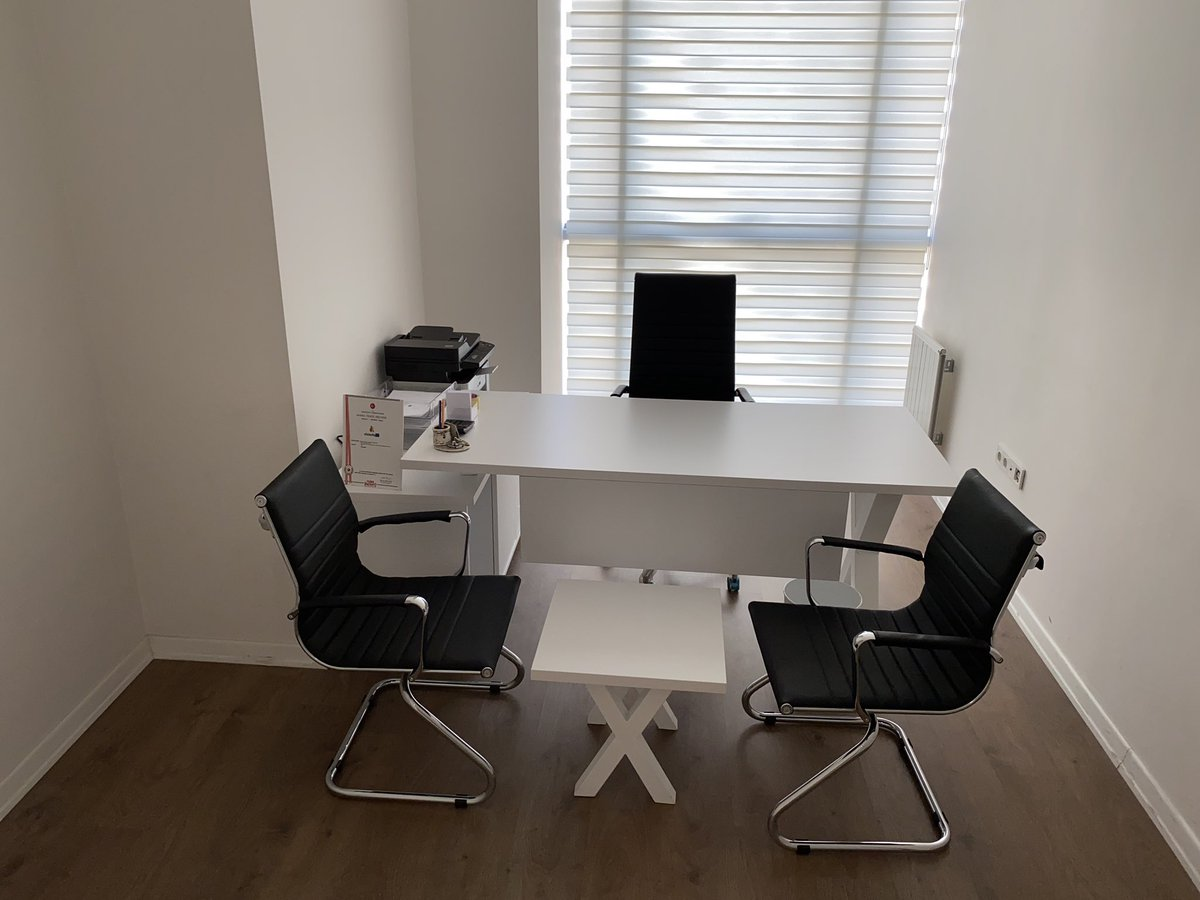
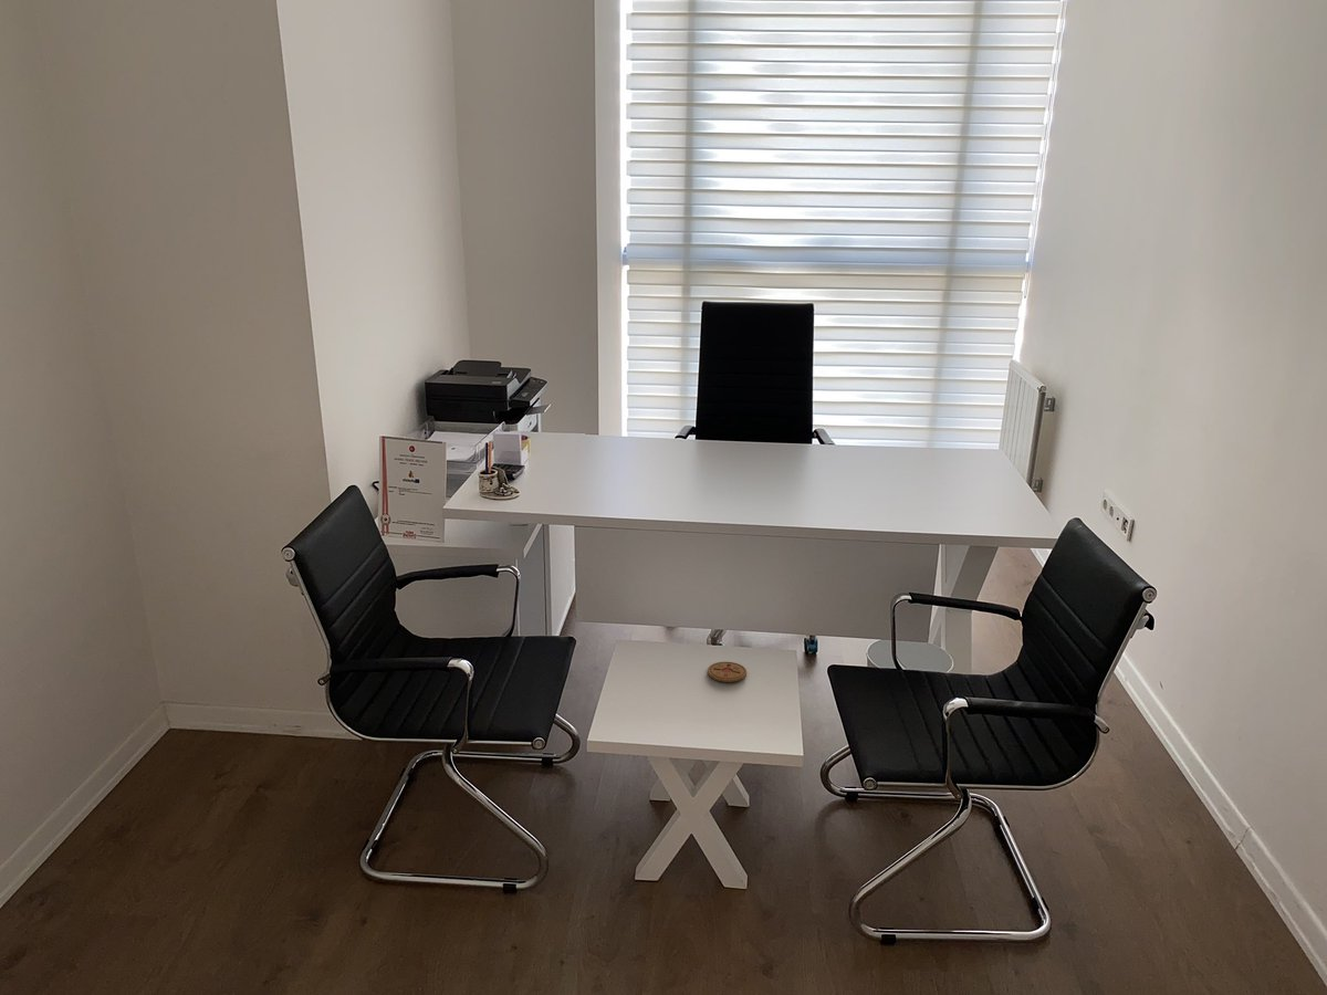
+ coaster (727, 671)
